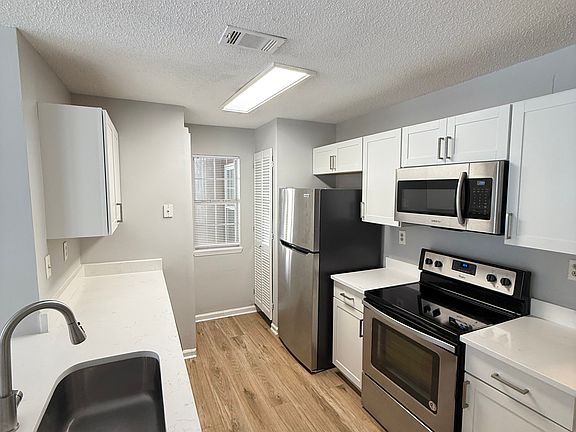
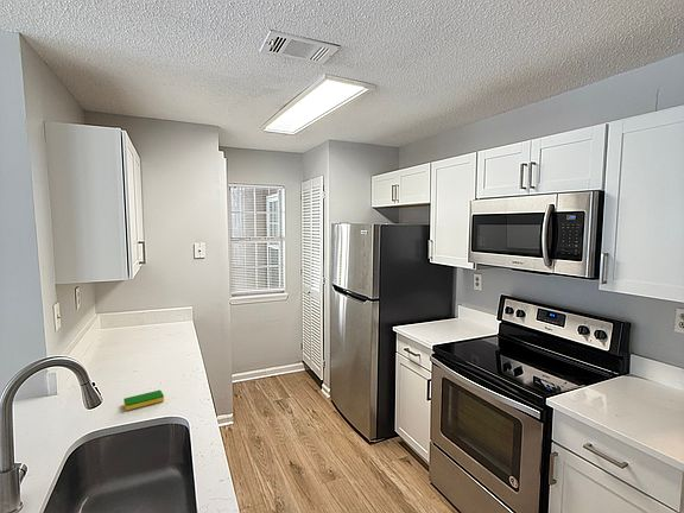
+ dish sponge (144, 399)
